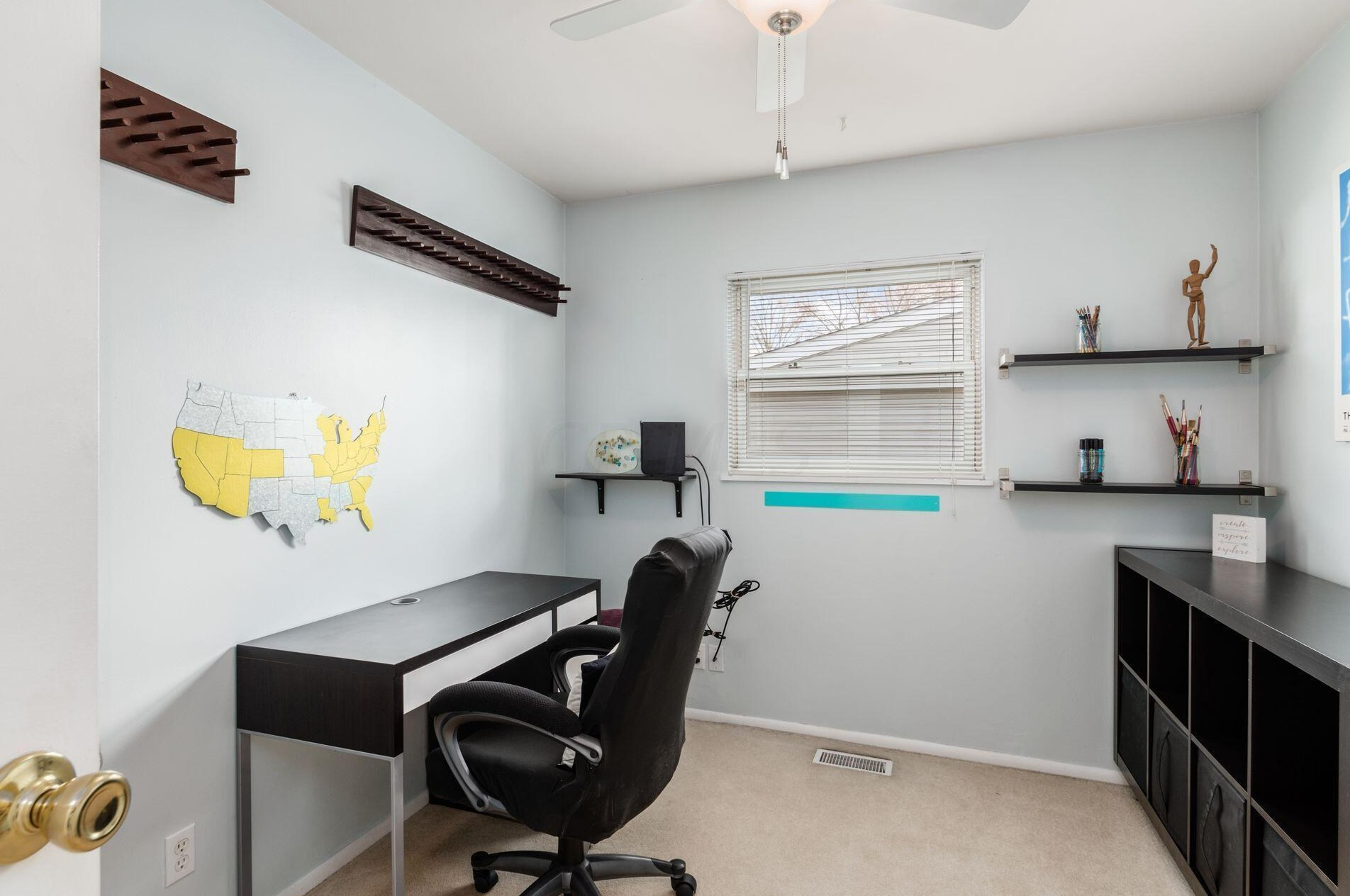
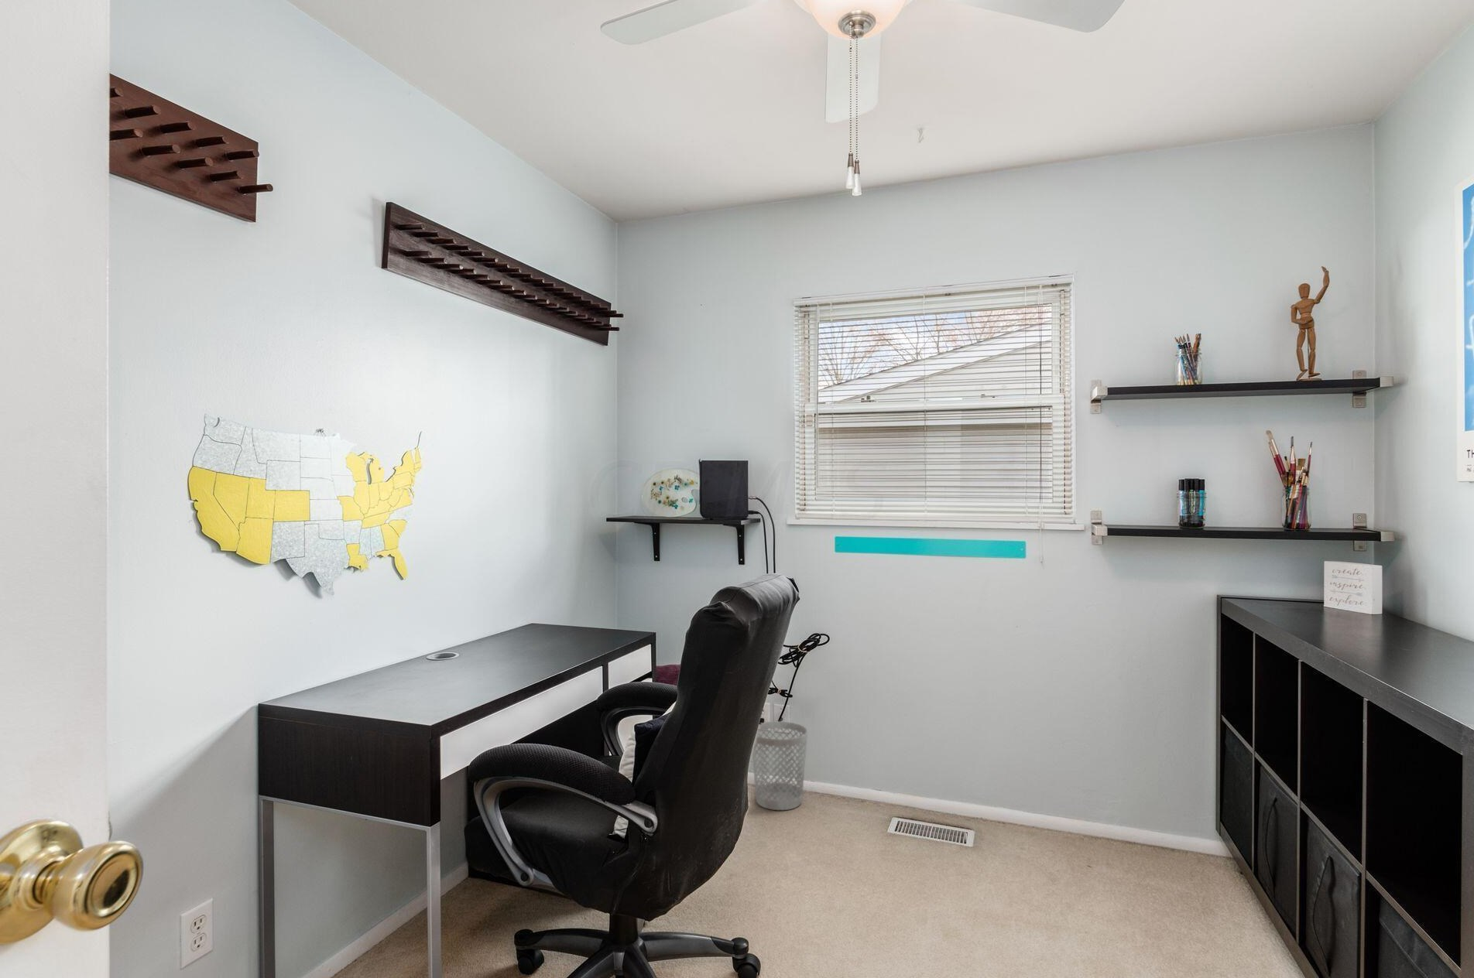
+ wastebasket (778, 765)
